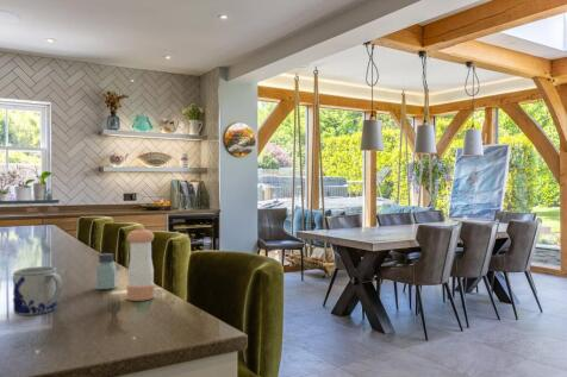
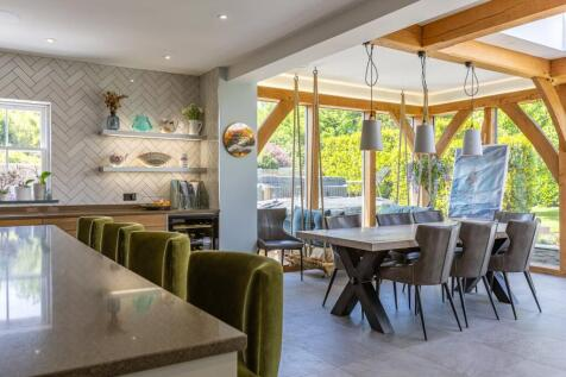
- mug (39, 289)
- pepper shaker (141, 262)
- saltshaker (106, 270)
